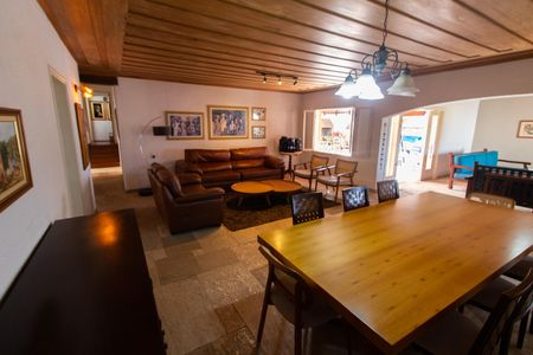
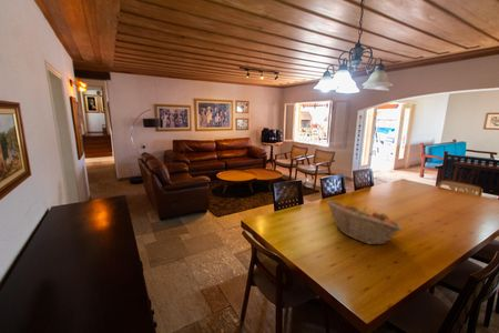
+ fruit basket (359, 218)
